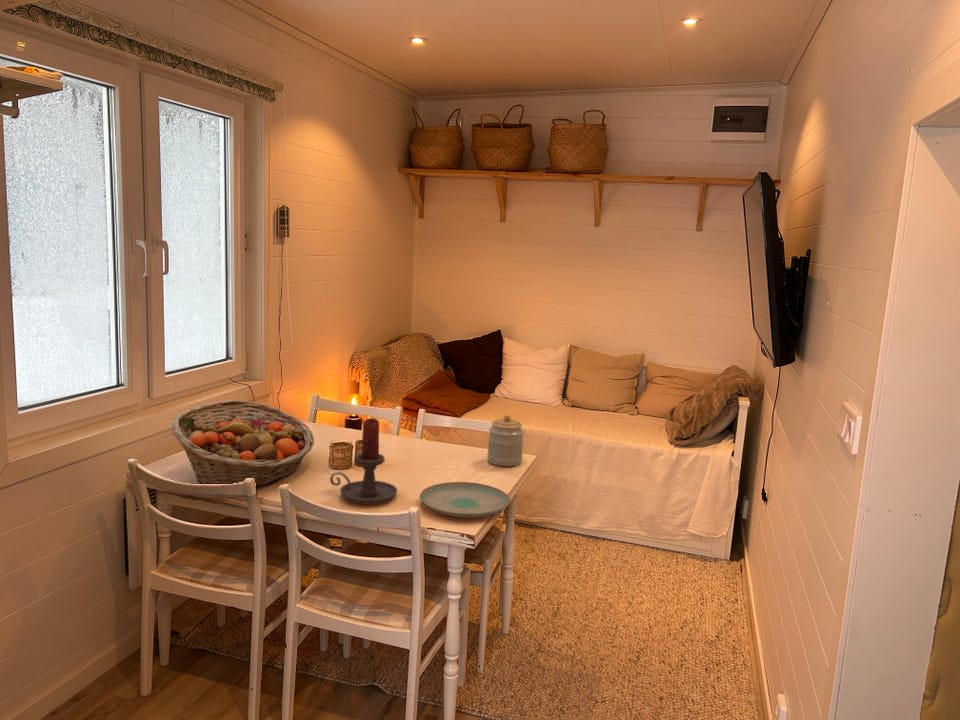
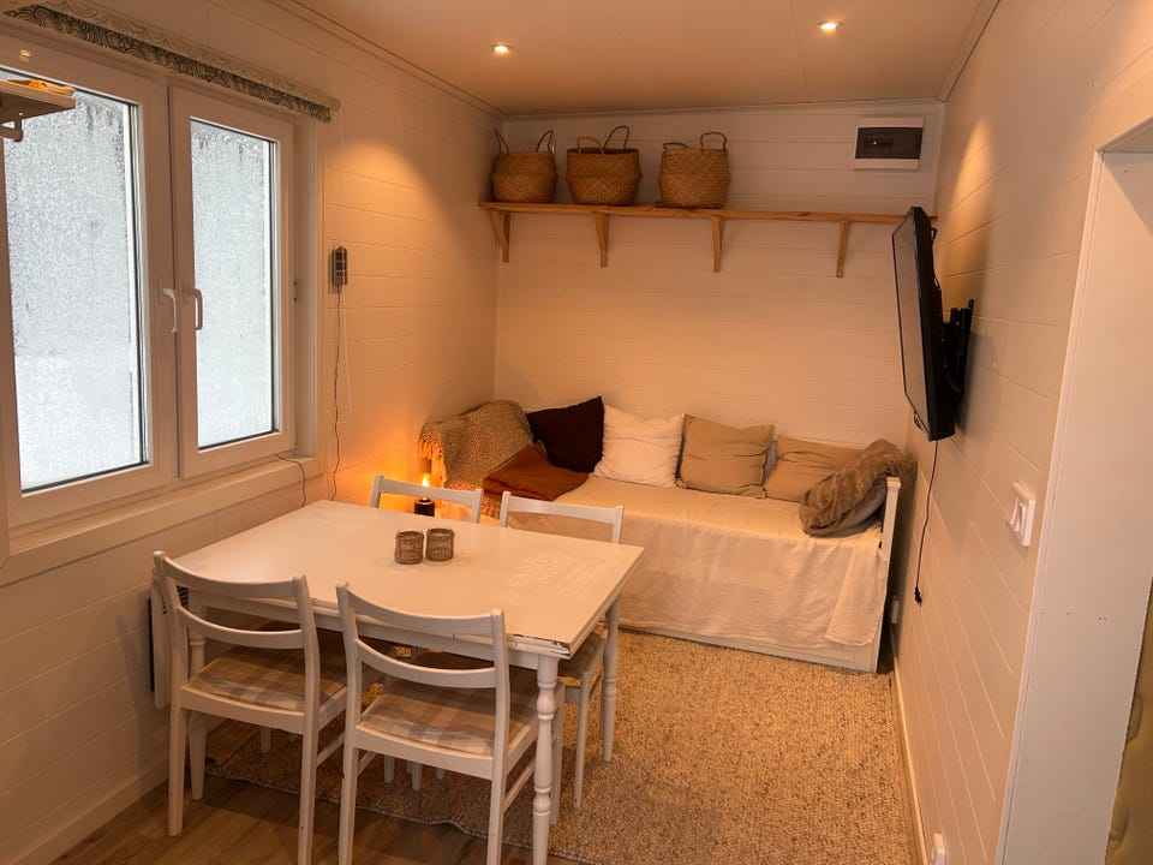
- candle holder (362, 456)
- jar (506, 438)
- fruit basket (245, 442)
- plate (464, 500)
